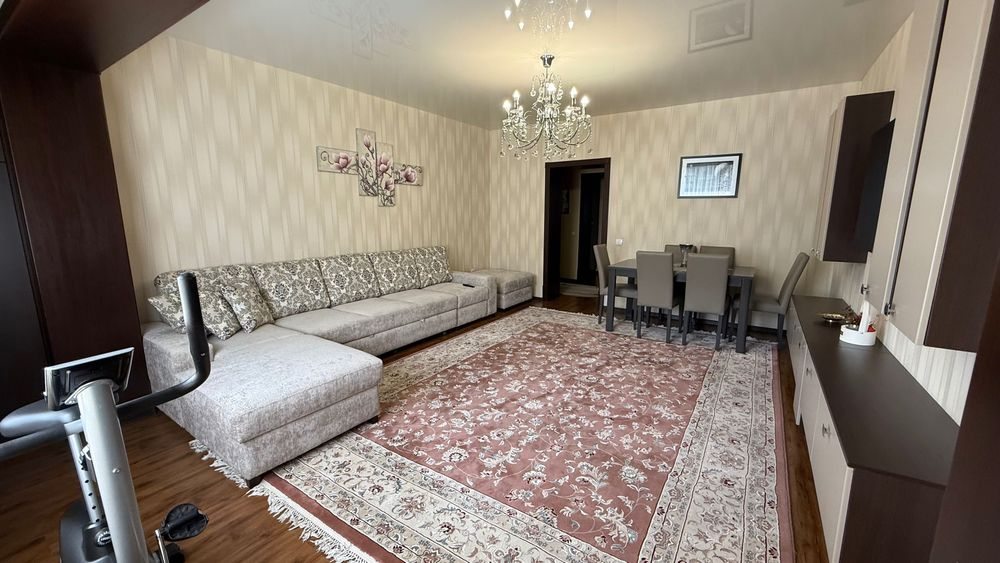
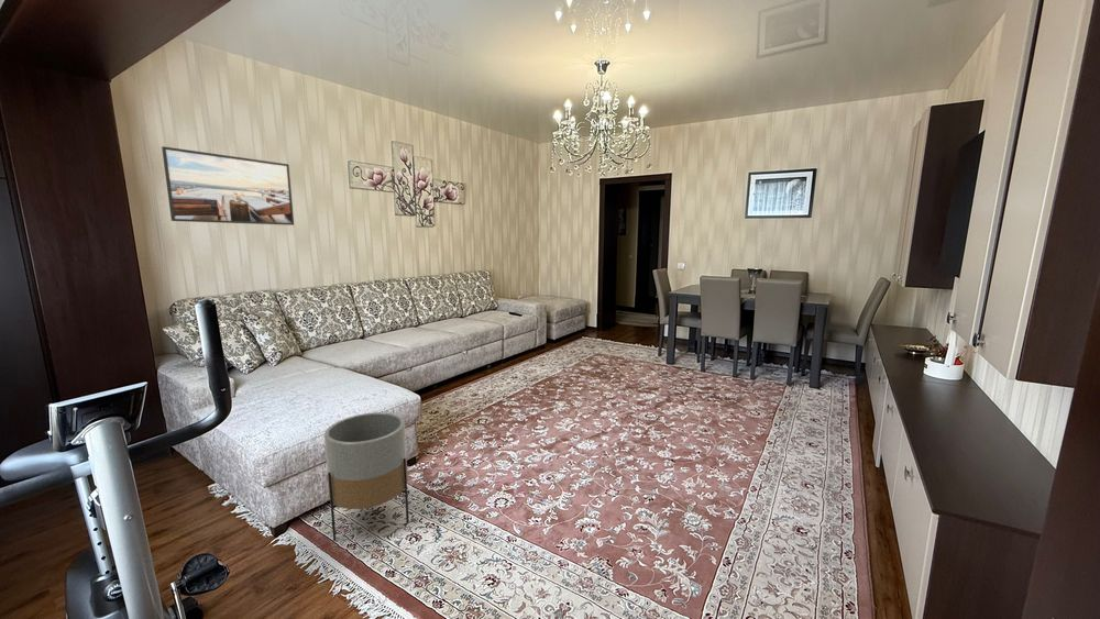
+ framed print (234, 189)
+ planter (367, 474)
